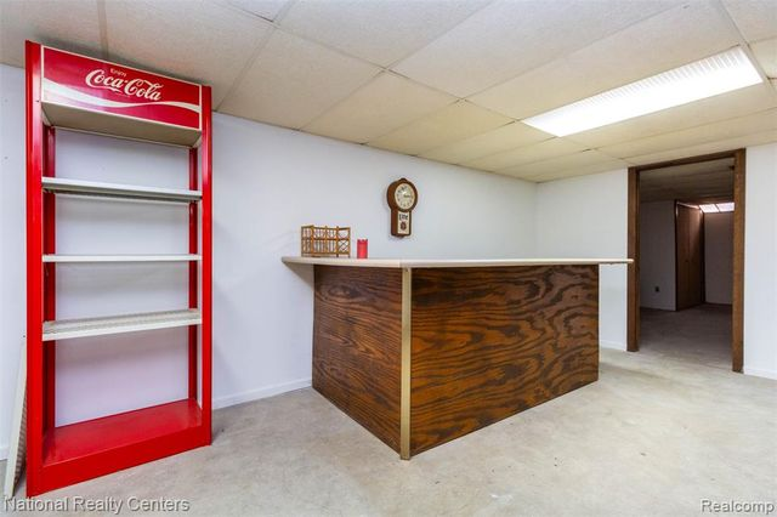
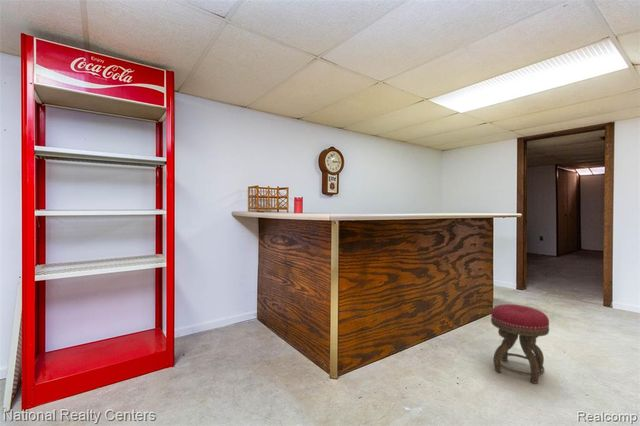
+ stool (519, 339)
